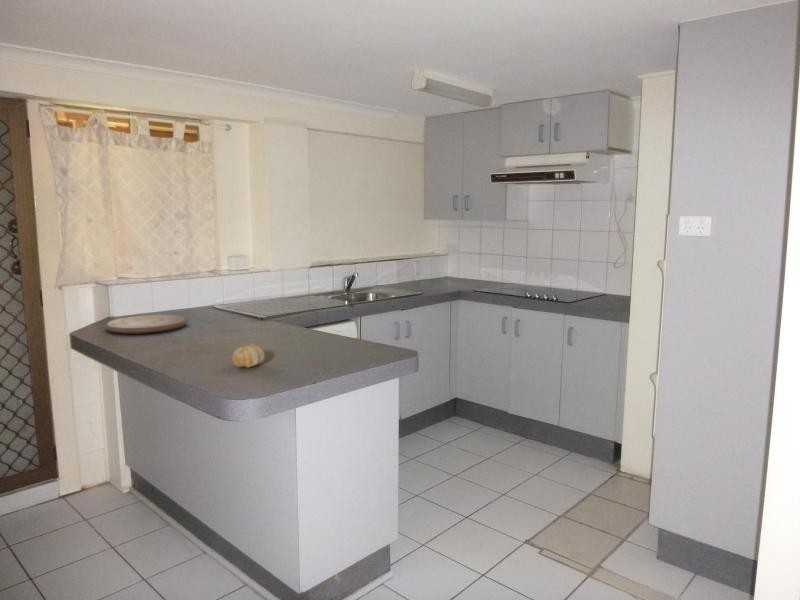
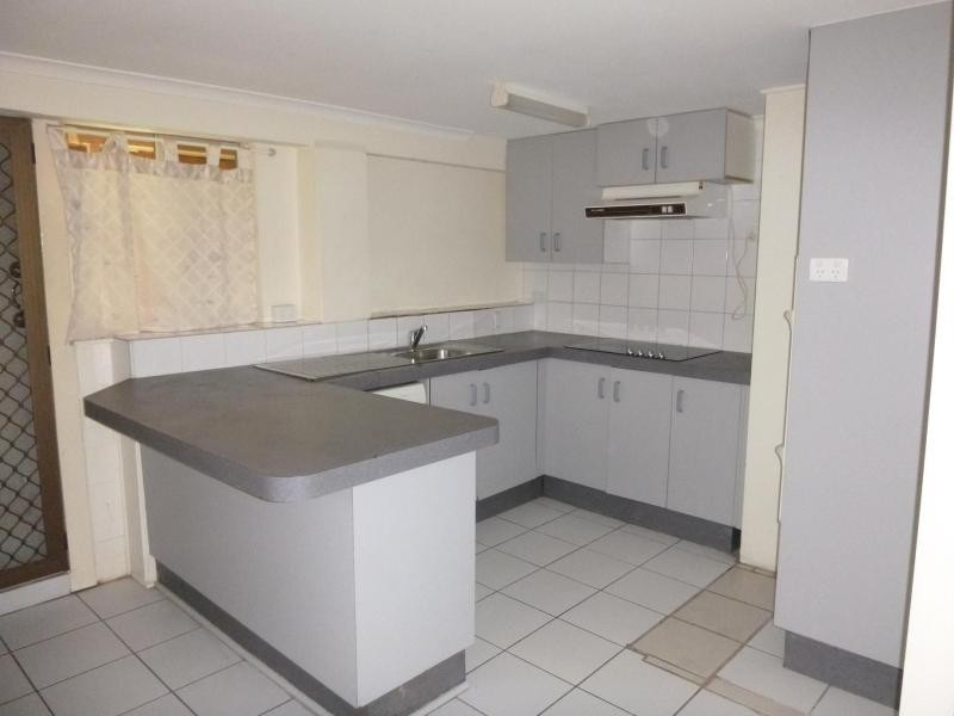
- cutting board (147, 323)
- fruit (249, 355)
